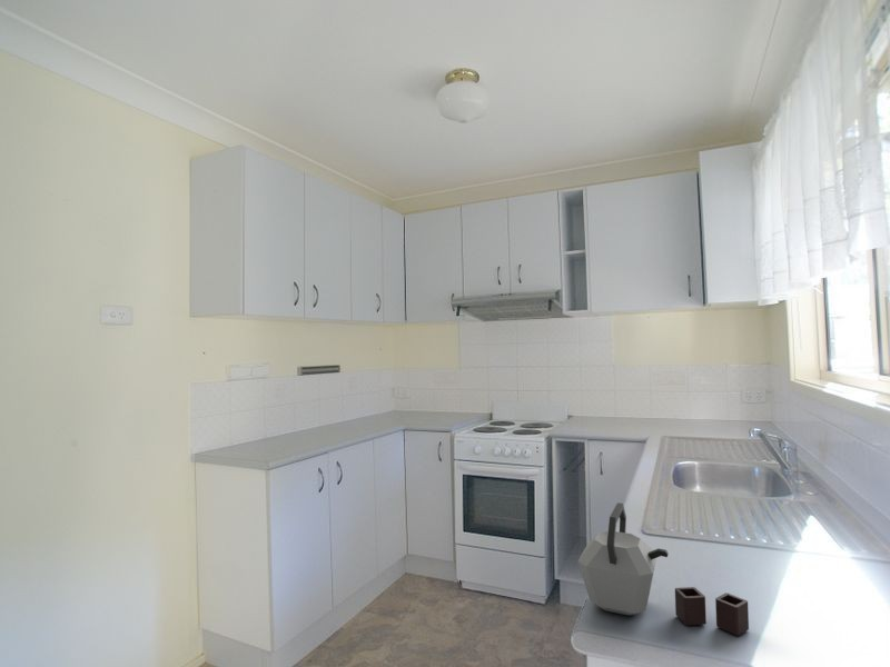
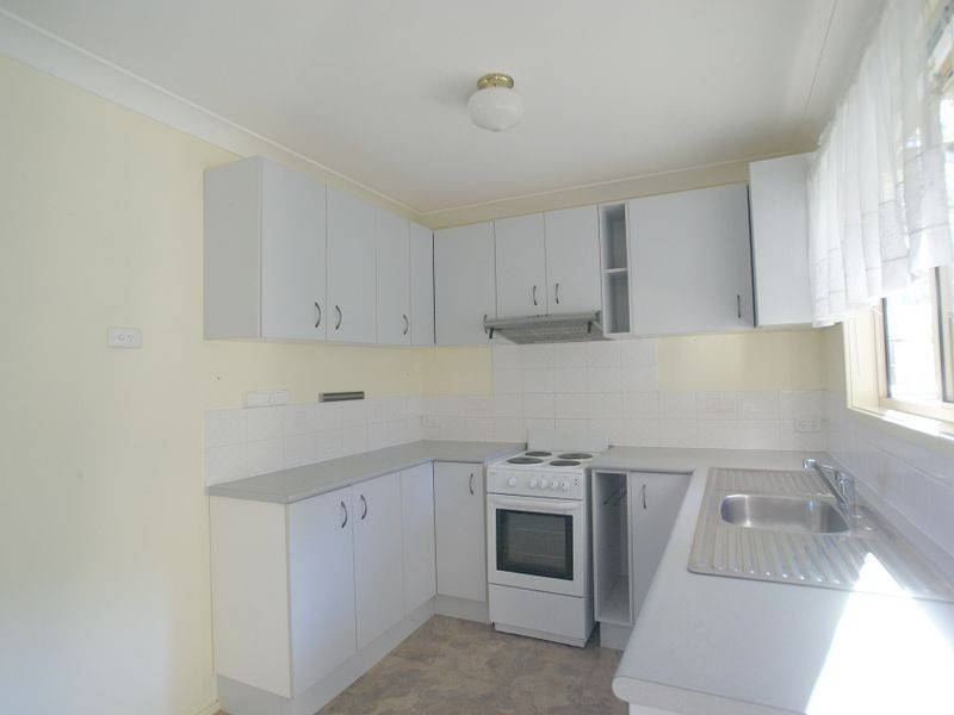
- kettle (654, 564)
